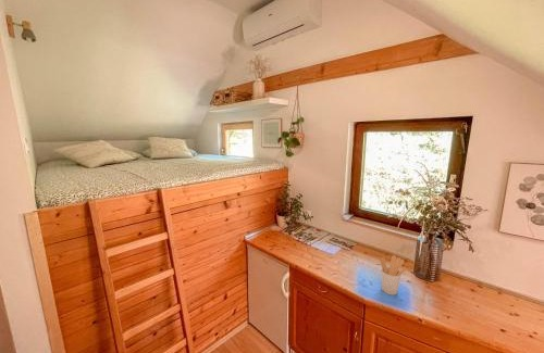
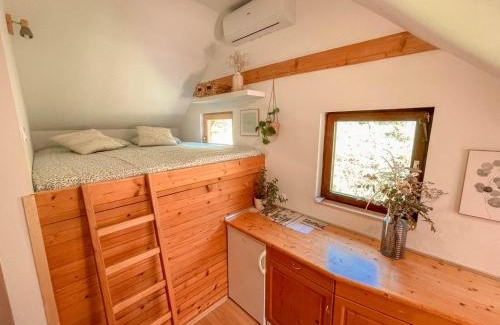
- utensil holder (392, 274)
